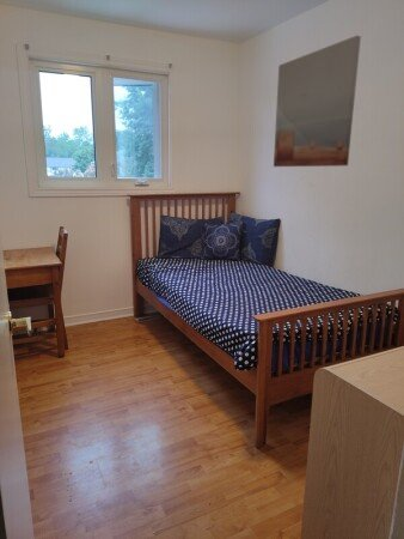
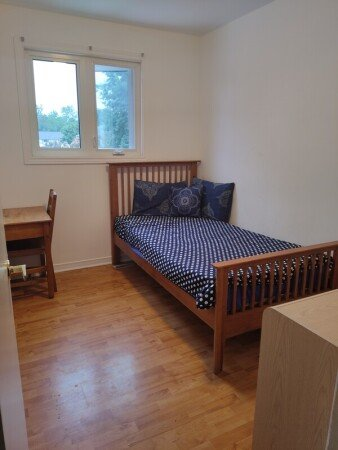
- wall art (311, 110)
